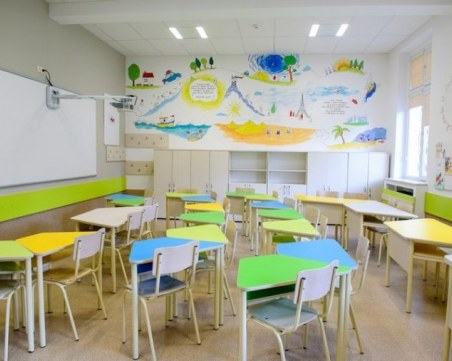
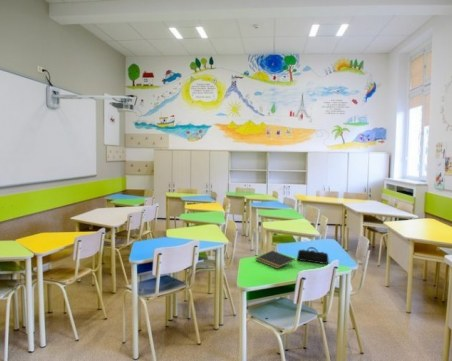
+ pencil case (312, 254)
+ notepad (274, 259)
